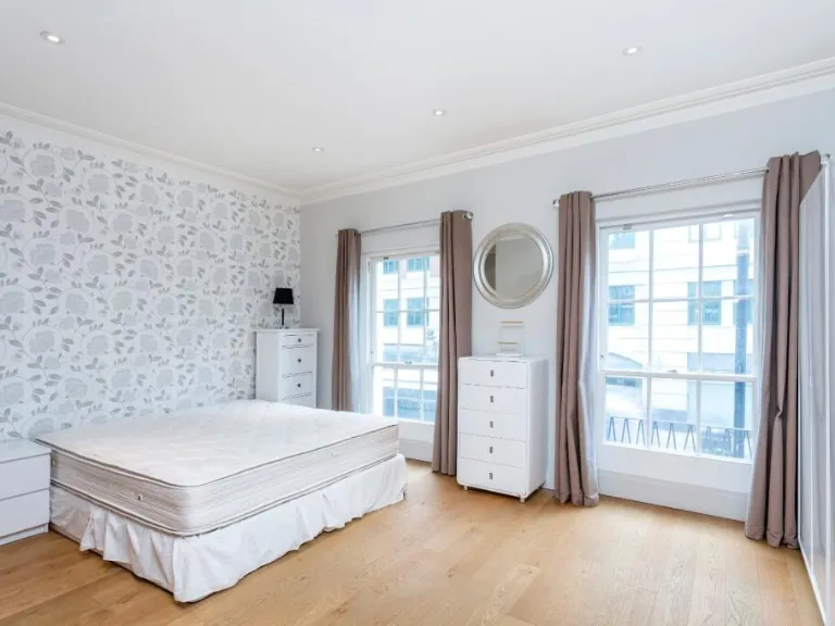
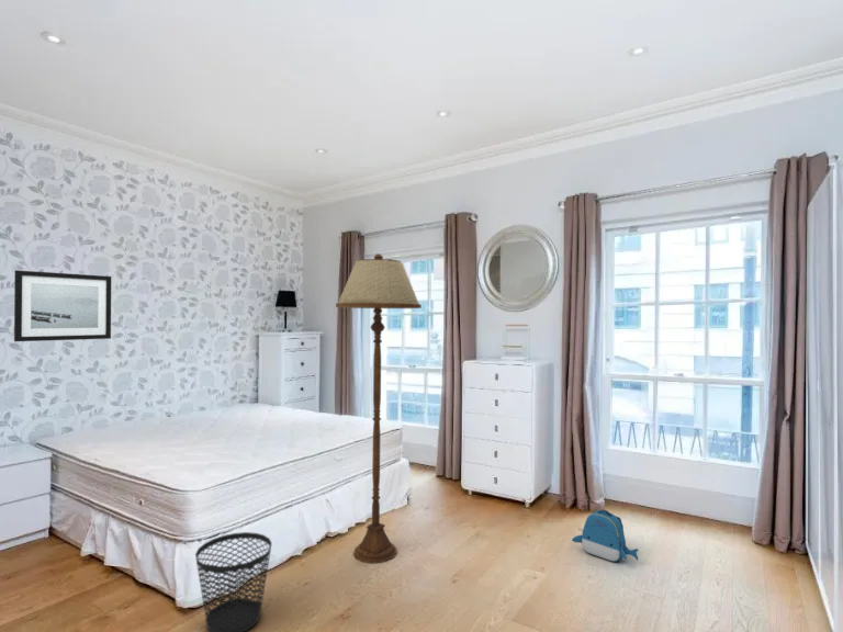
+ backpack (607, 532)
+ wastebasket (233, 584)
+ floor lamp (378, 403)
+ wall art (66, 306)
